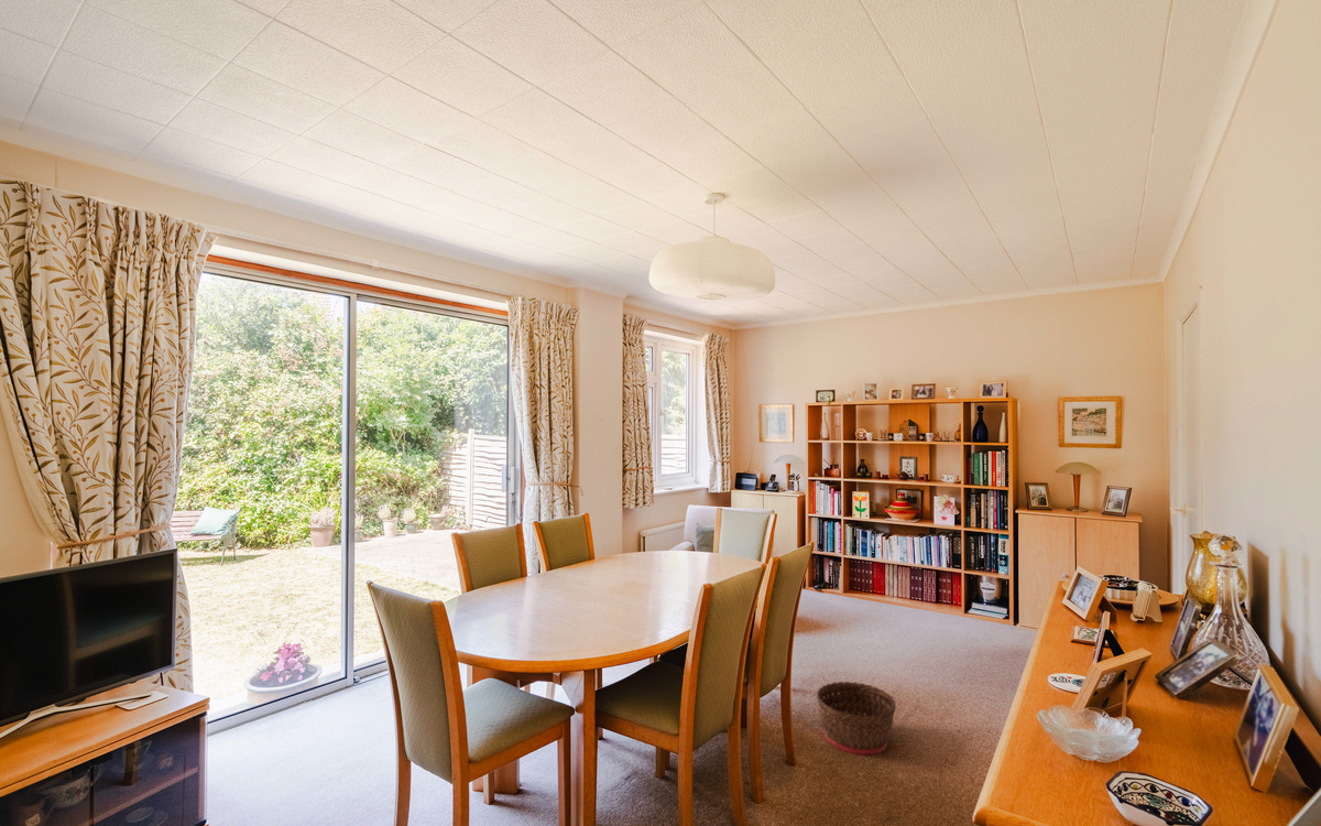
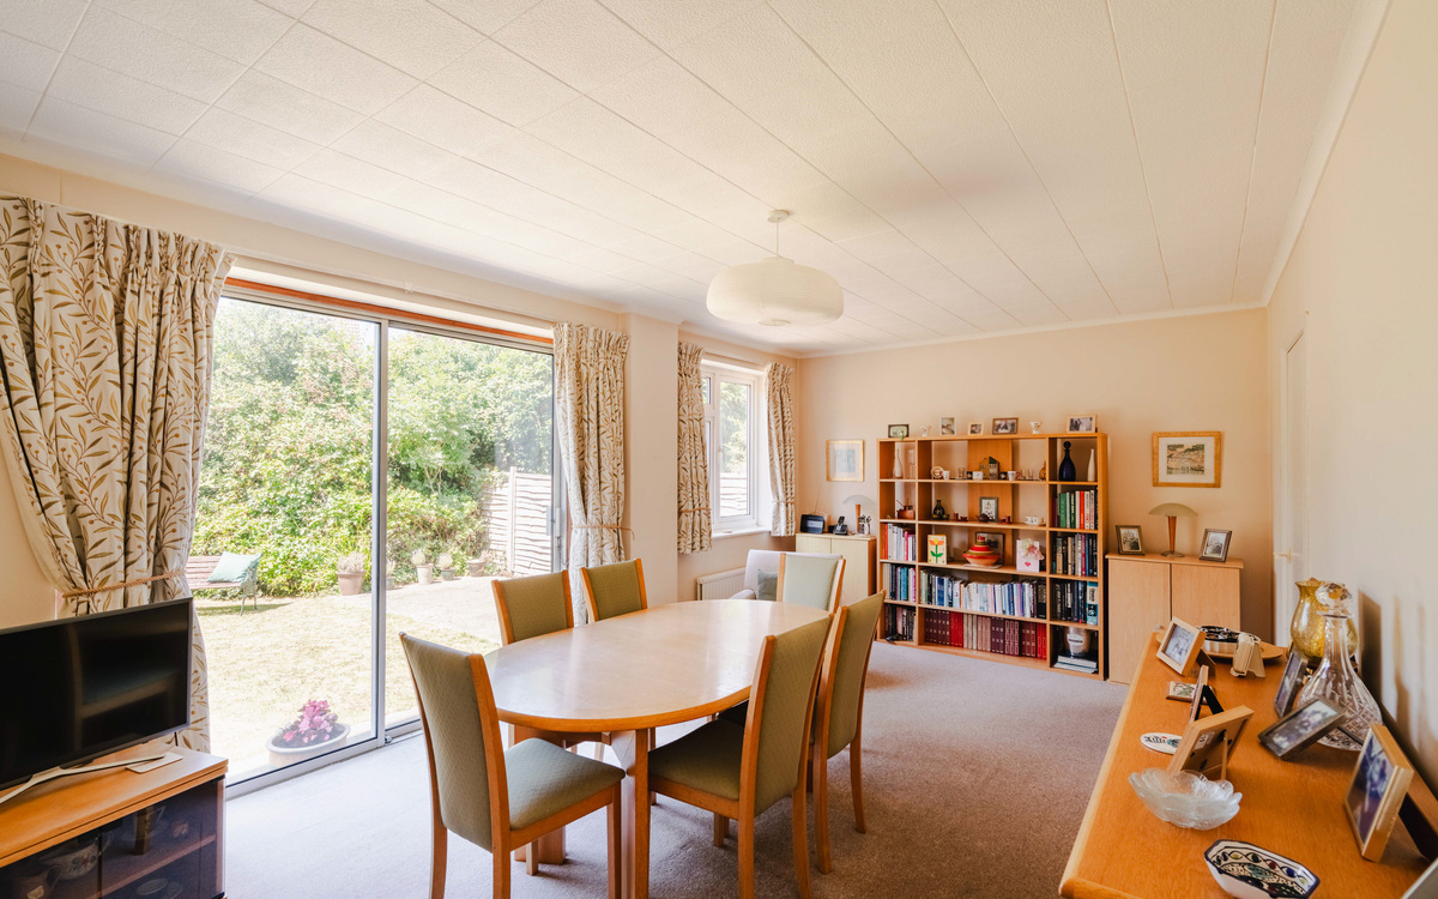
- basket (855, 718)
